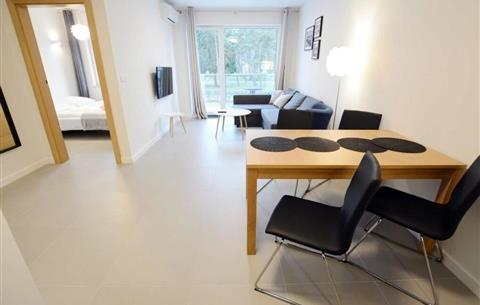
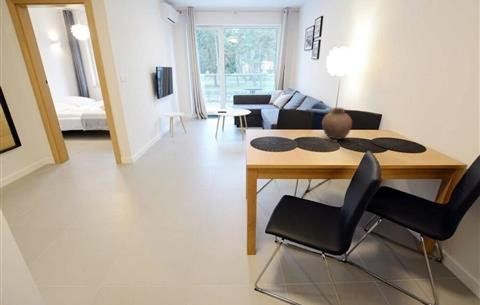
+ pottery (336, 123)
